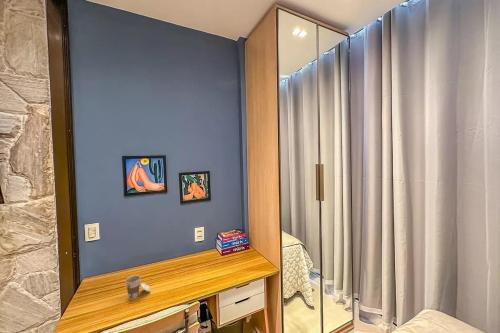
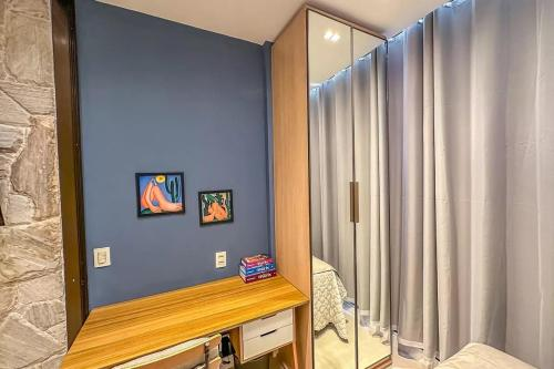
- cup (138, 285)
